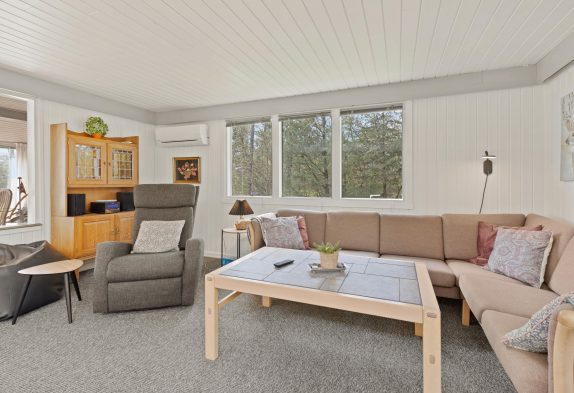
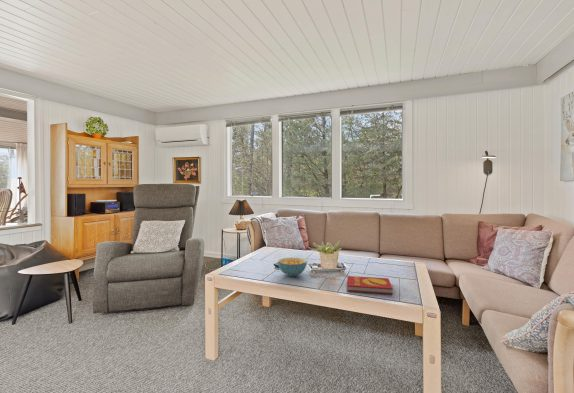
+ book (368, 284)
+ cereal bowl (292, 268)
